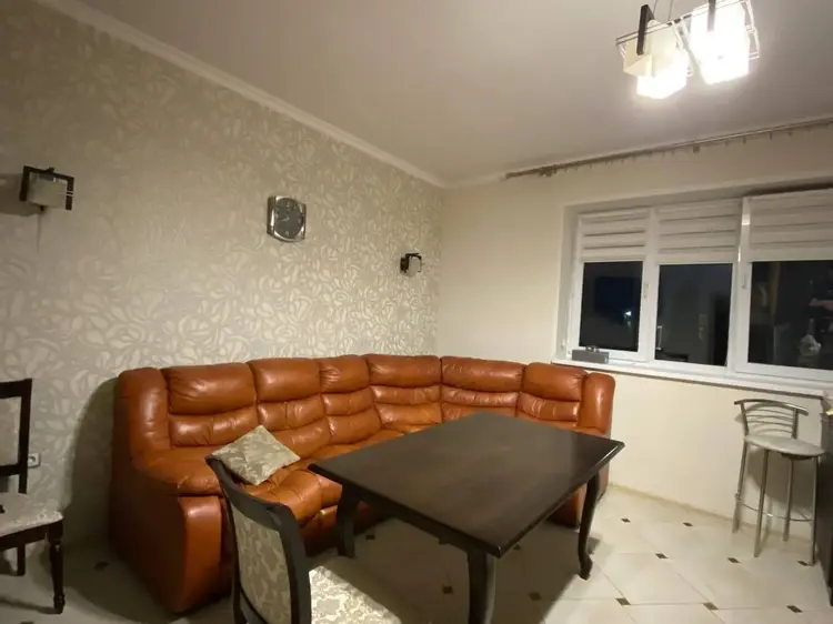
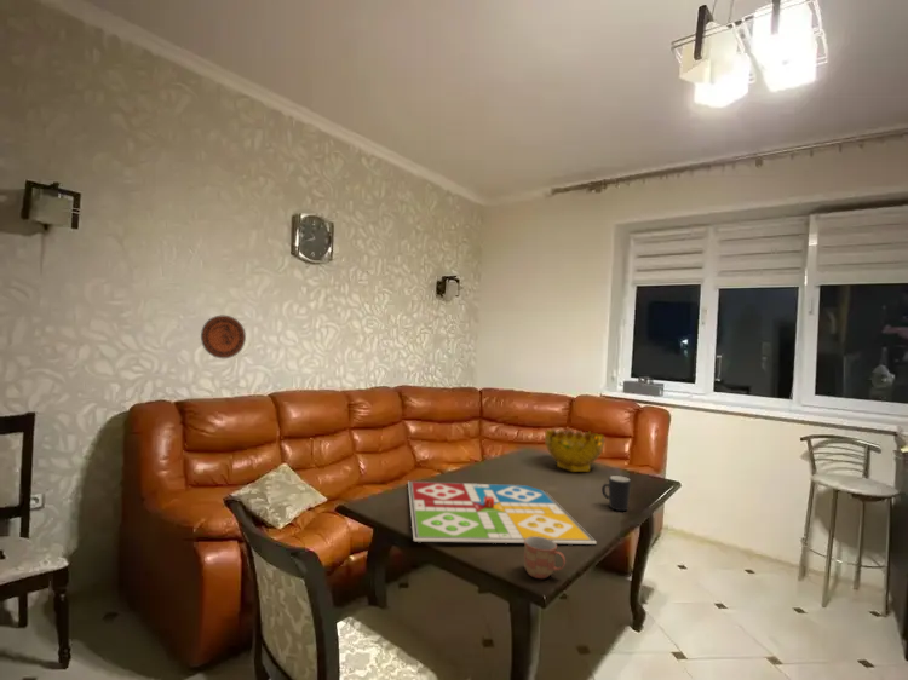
+ decorative bowl (573, 449)
+ mug (615, 492)
+ gameboard (488, 503)
+ mug (544, 558)
+ decorative plate (223, 336)
